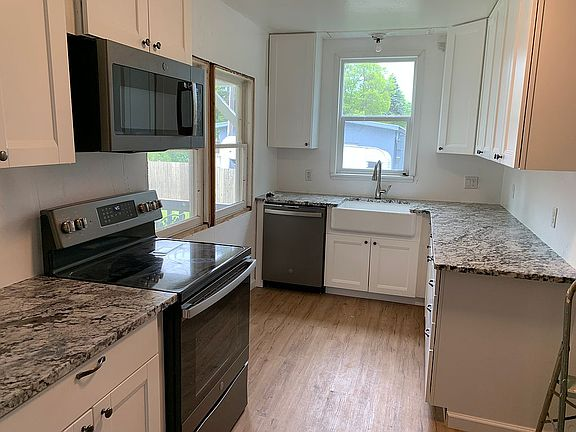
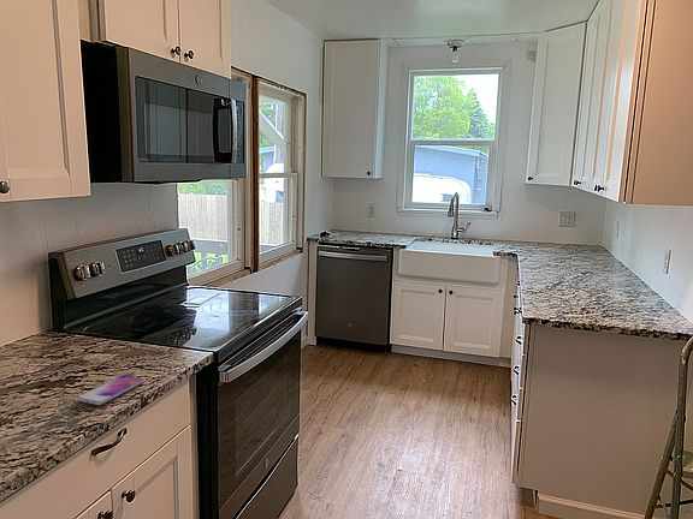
+ smartphone (112, 388)
